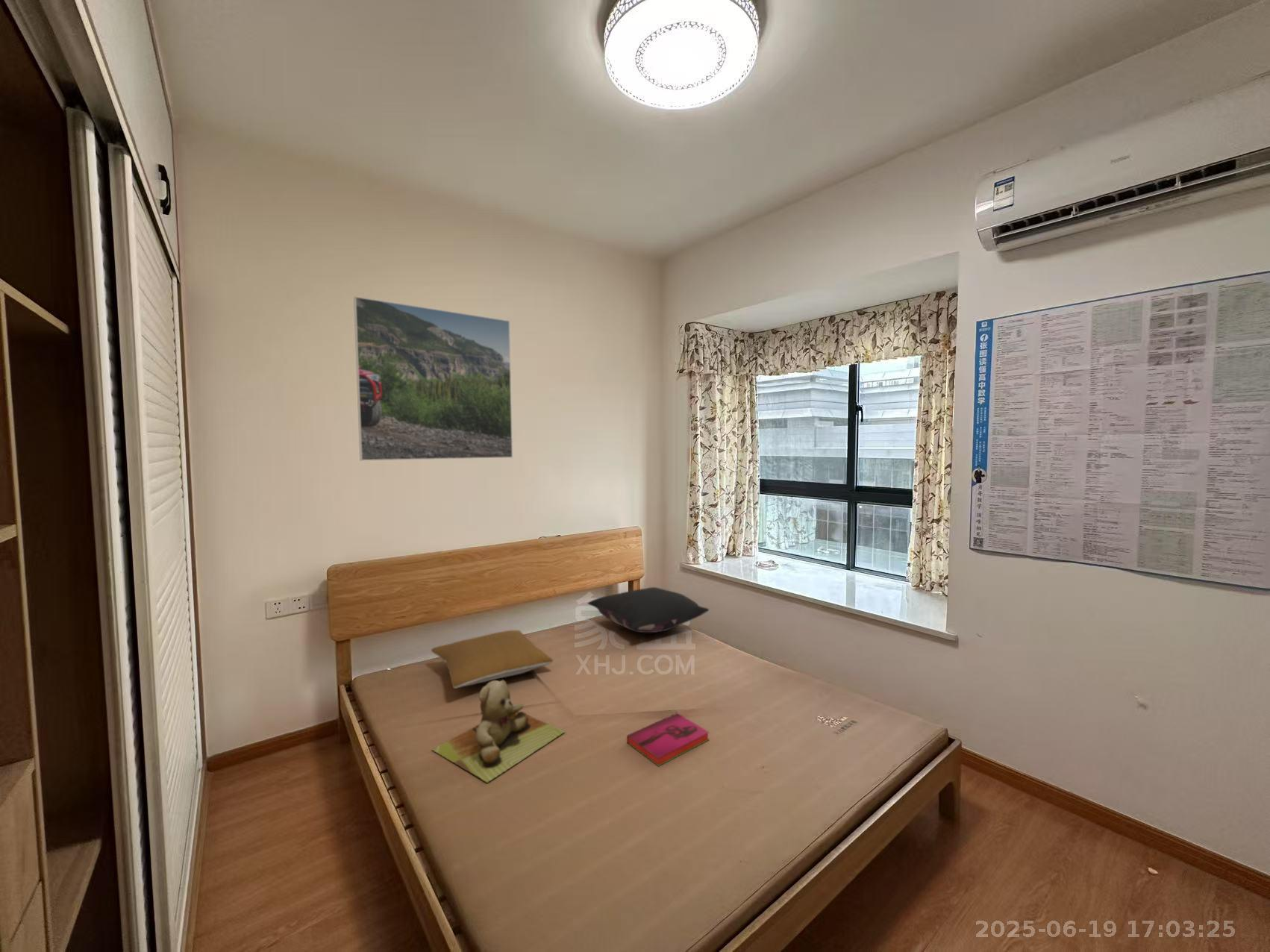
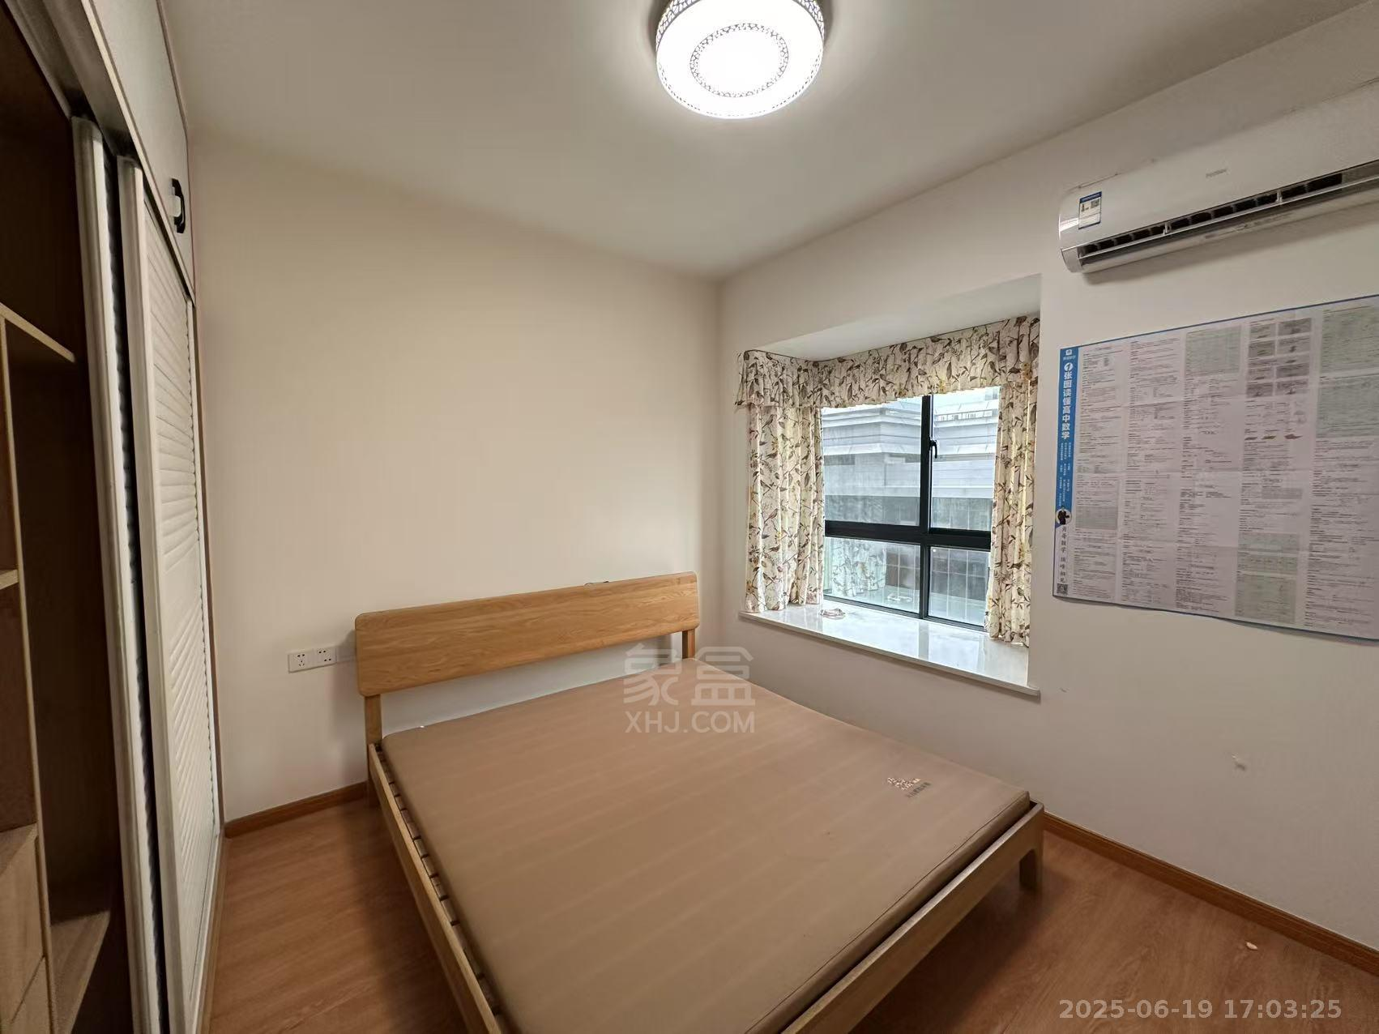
- pillow (490, 657)
- hardback book (668, 737)
- pillow (646, 607)
- teddy bear (499, 711)
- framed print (440, 385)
